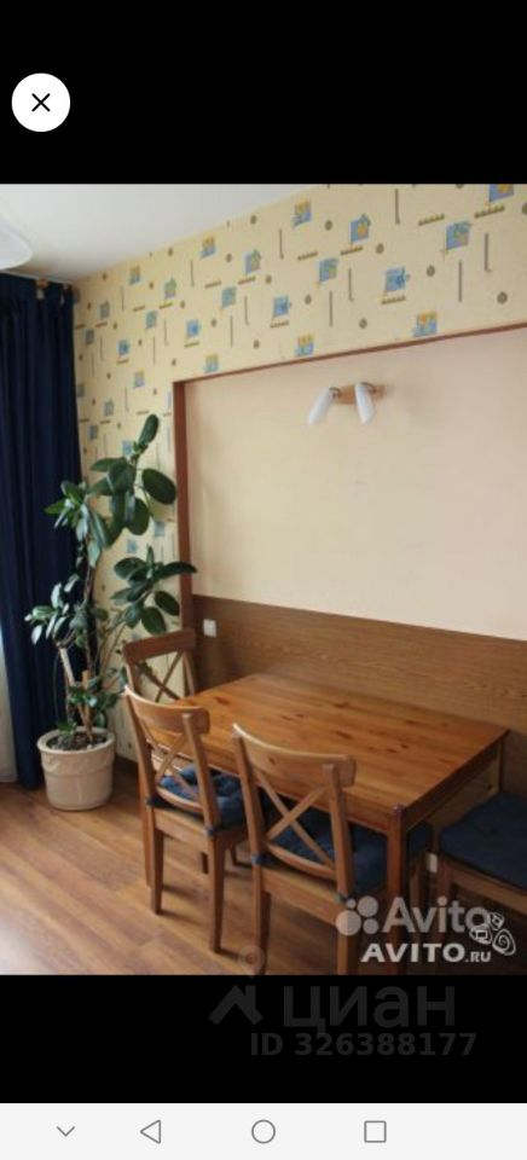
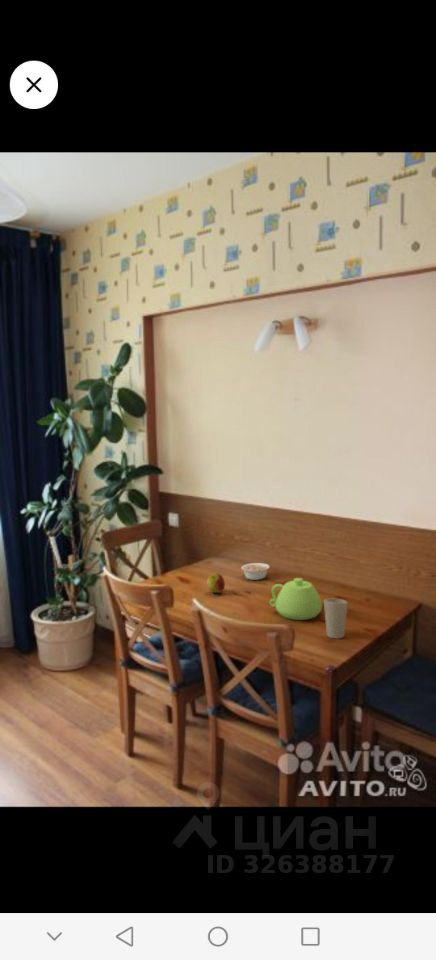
+ teapot (295, 595)
+ cup (335, 617)
+ legume (256, 570)
+ apple (216, 583)
